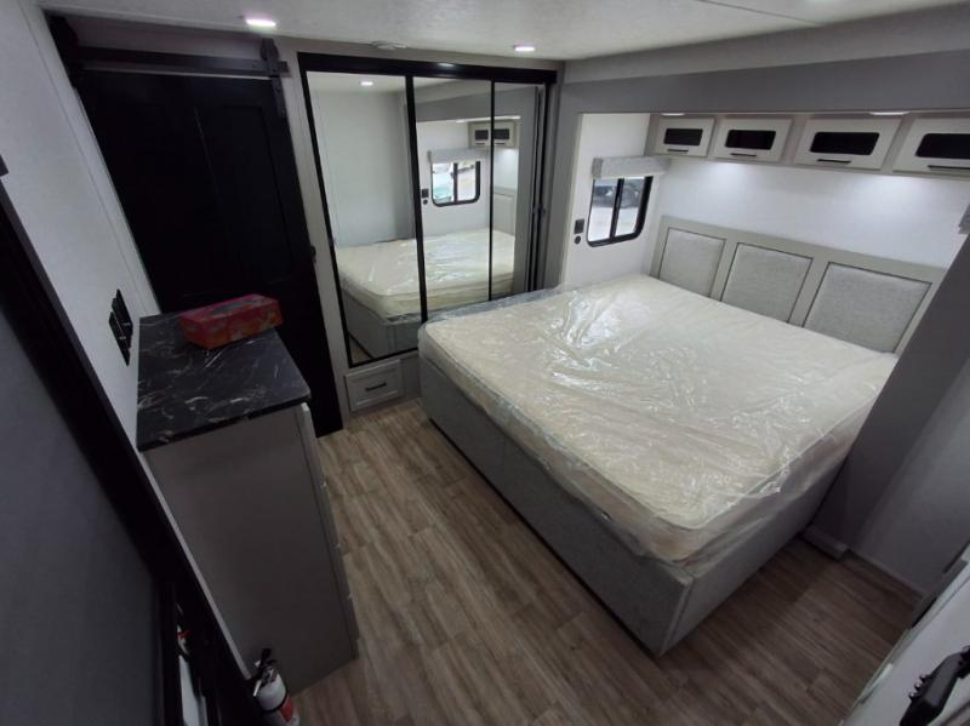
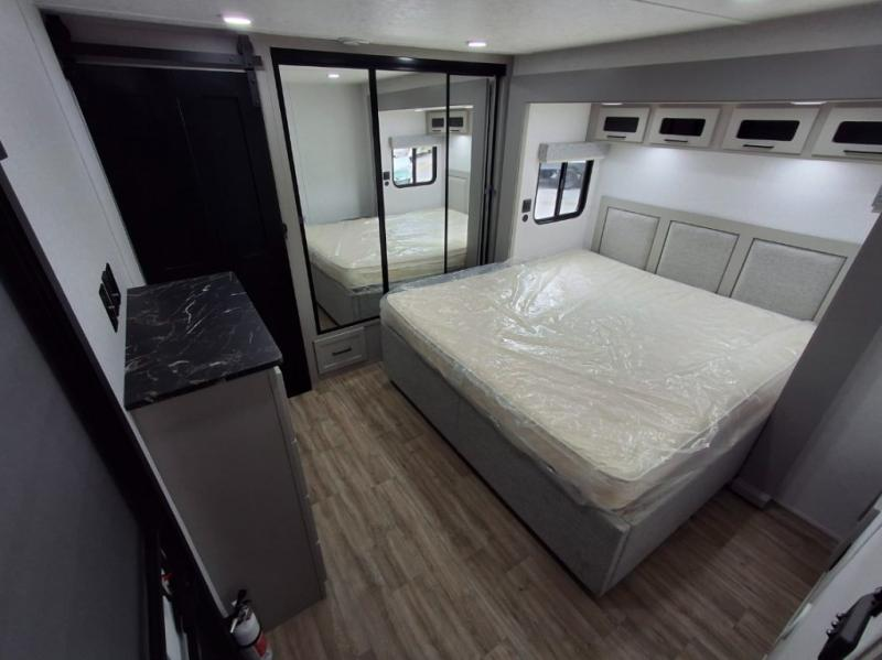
- tissue box (233, 319)
